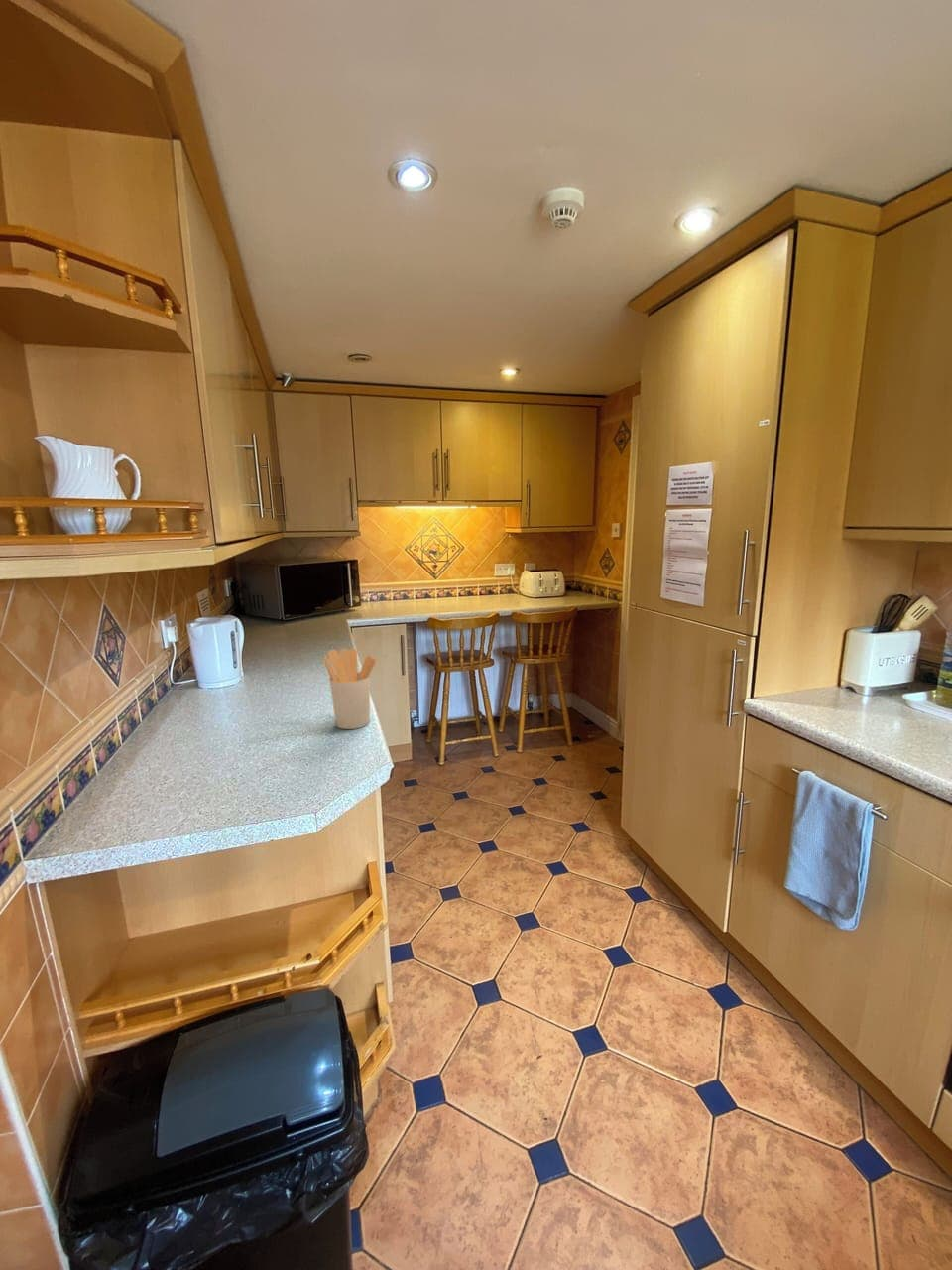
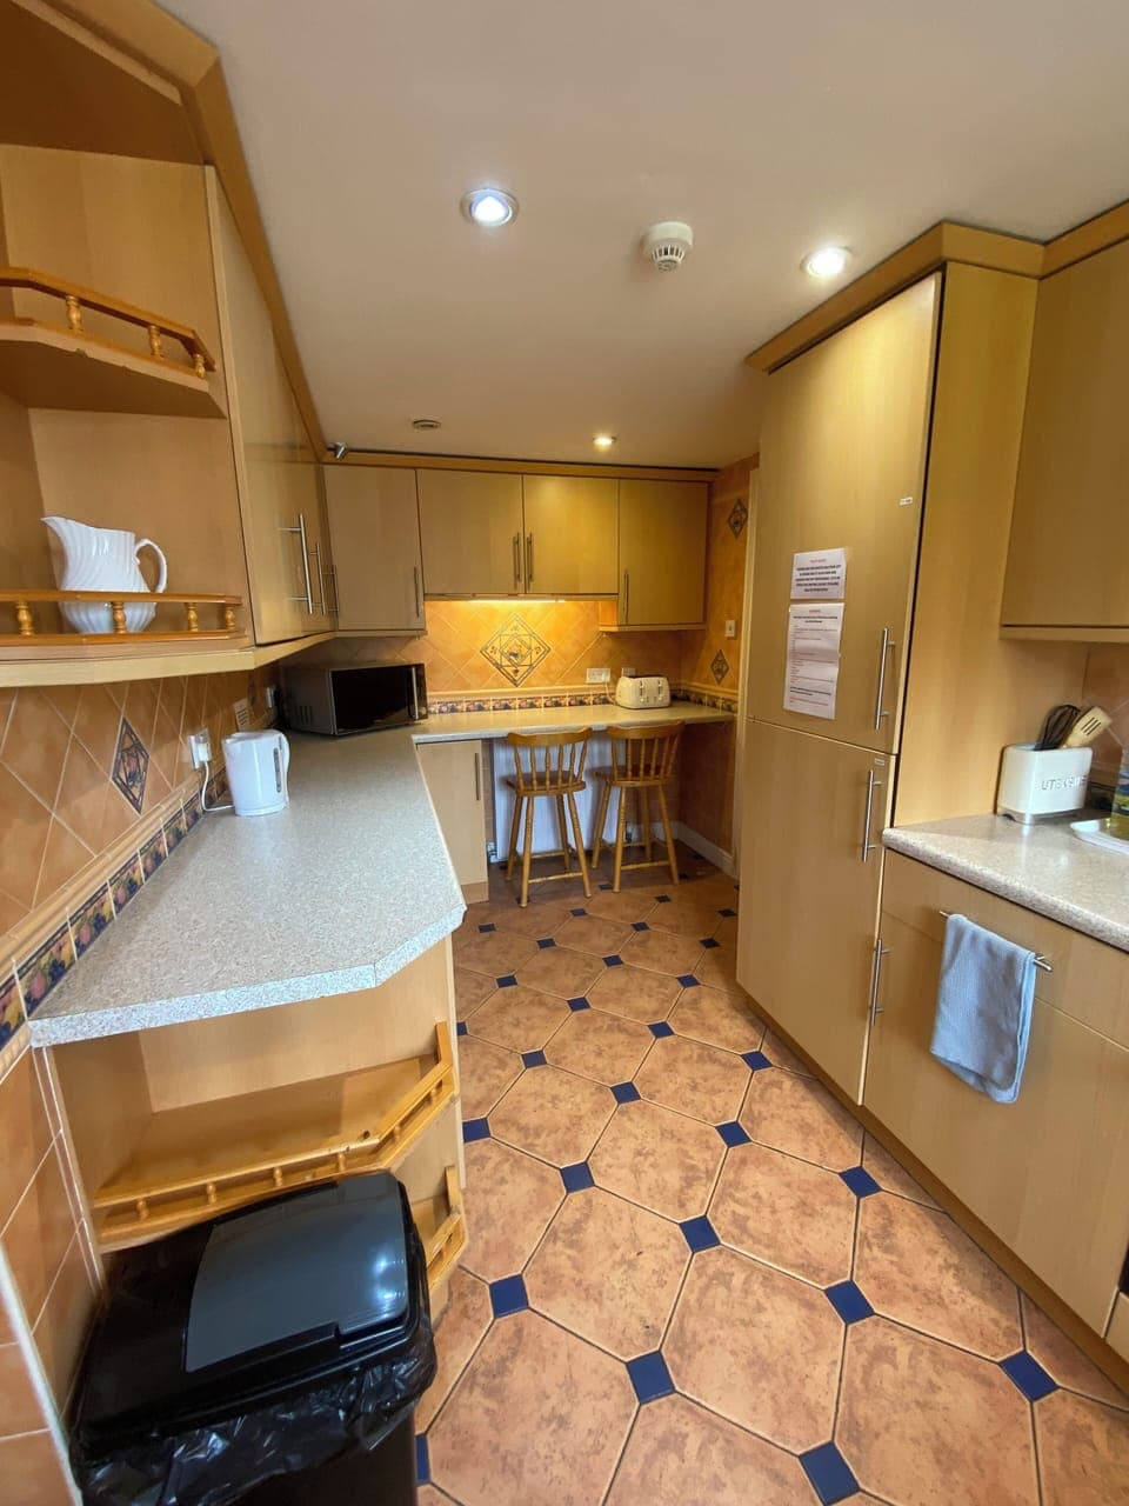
- utensil holder (348, 686)
